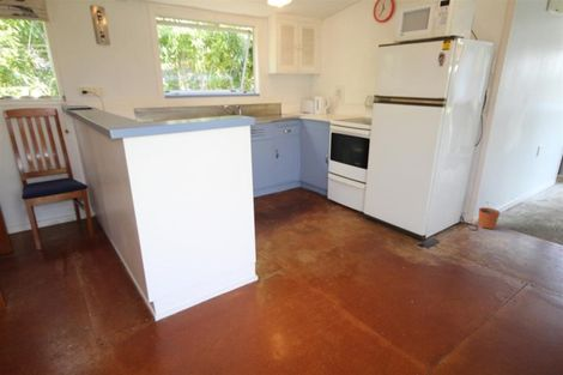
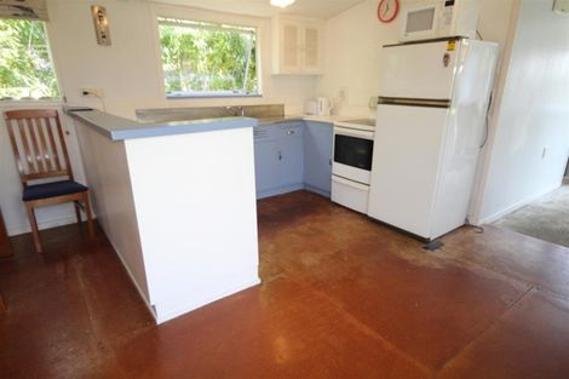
- plant pot (488, 214)
